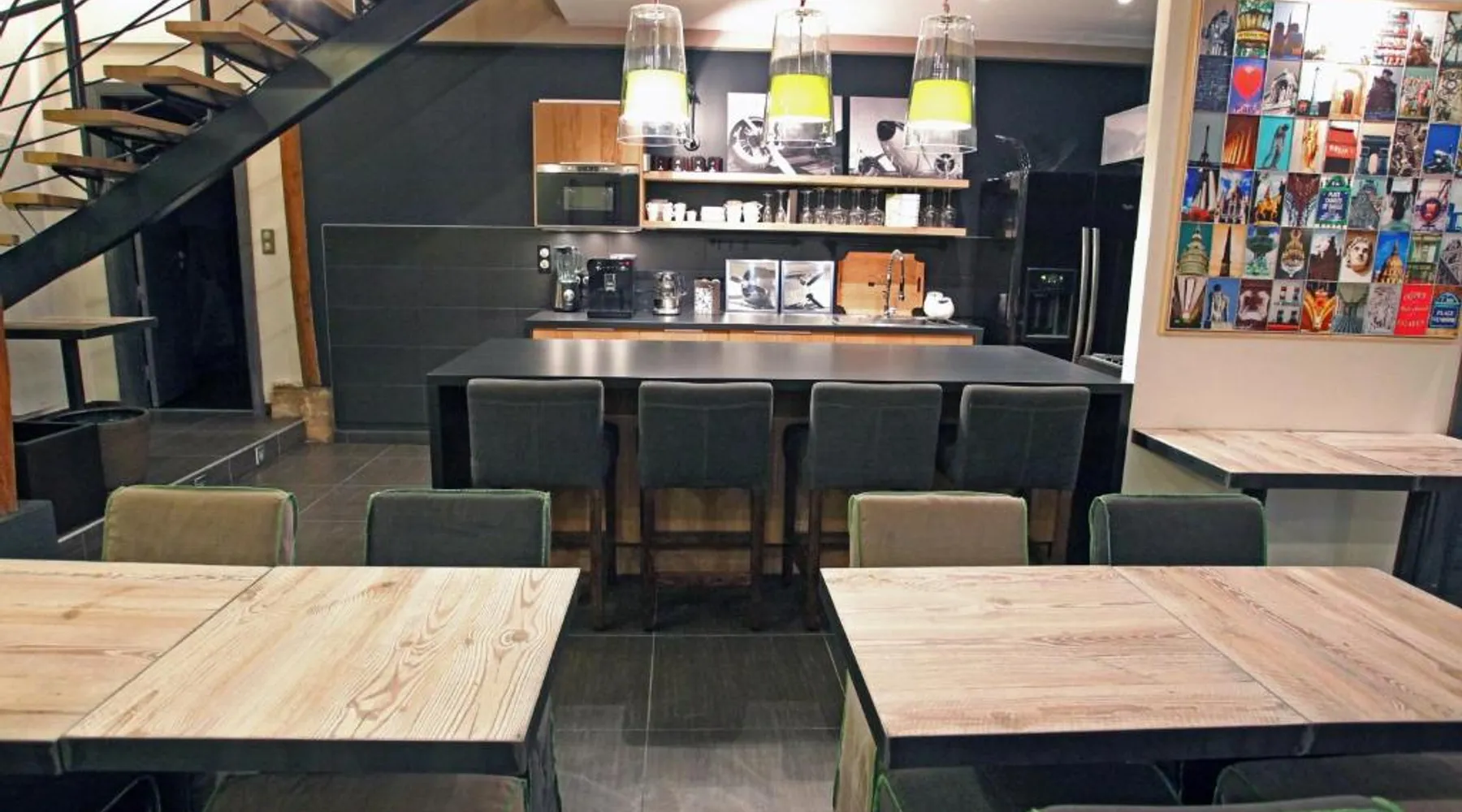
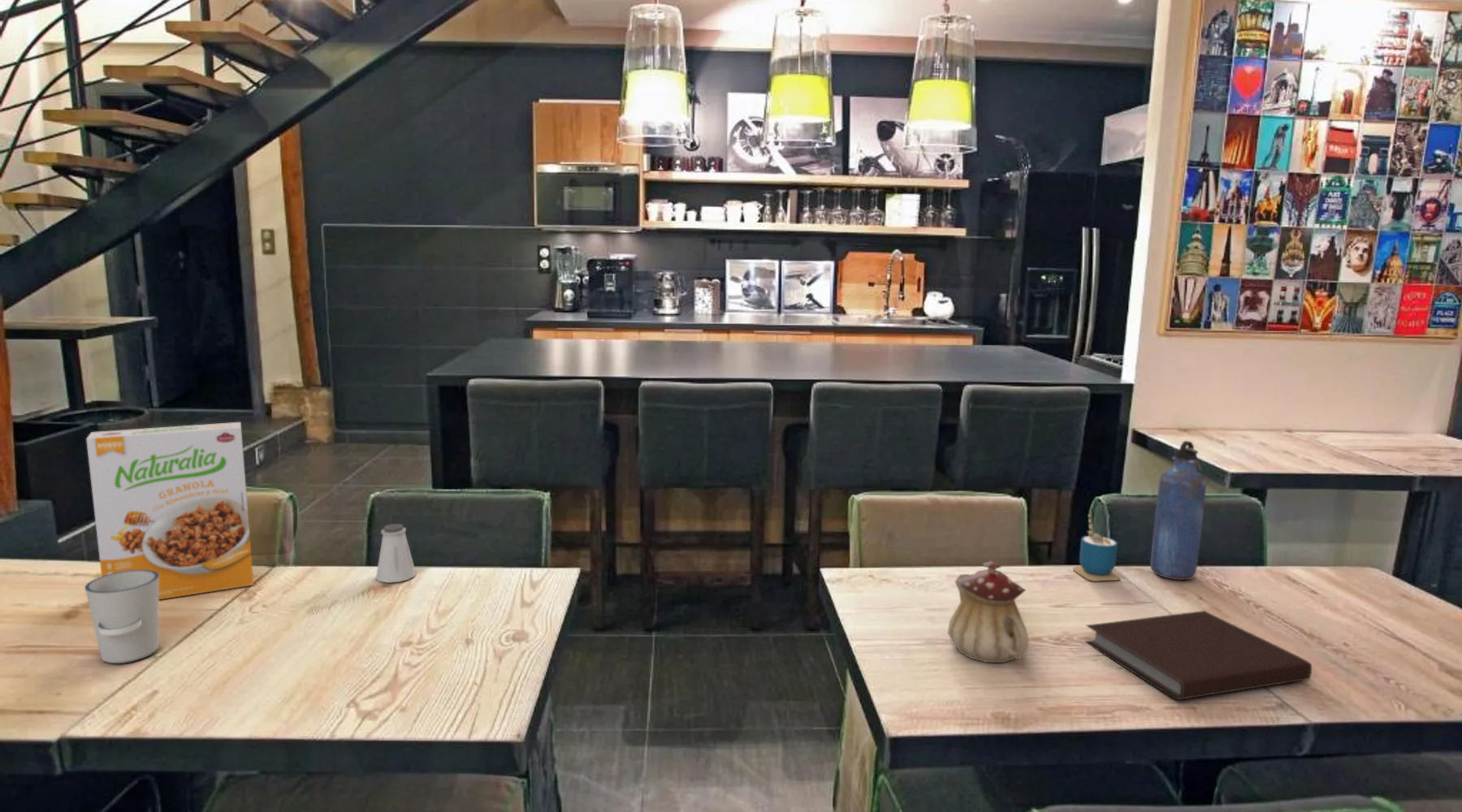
+ cup (124, 619)
+ cereal box (175, 511)
+ cup (1098, 546)
+ saltshaker (394, 551)
+ water bottle (1180, 508)
+ teapot (992, 607)
+ notebook (1192, 652)
